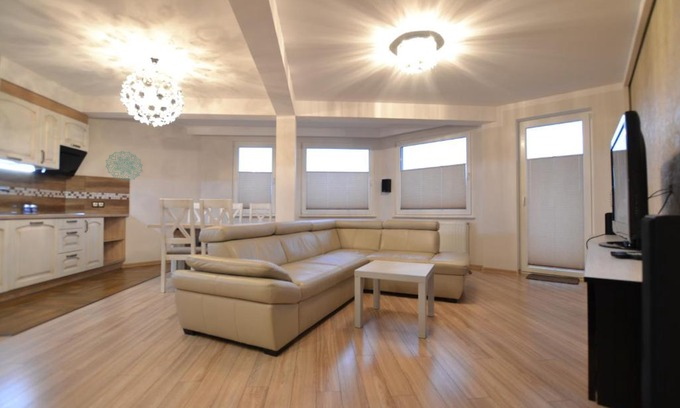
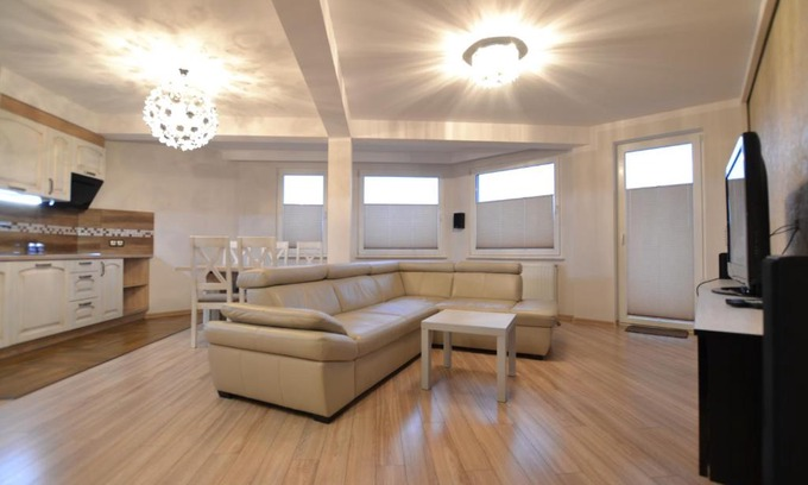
- wall decoration (125, 167)
